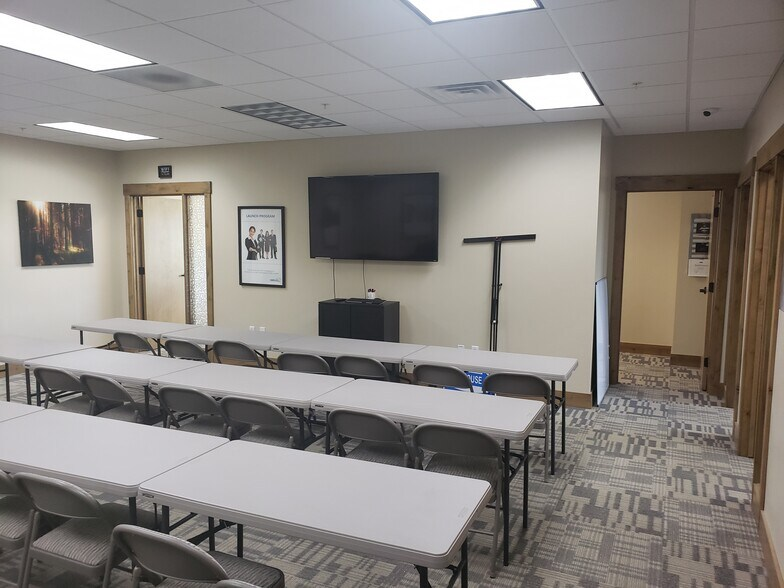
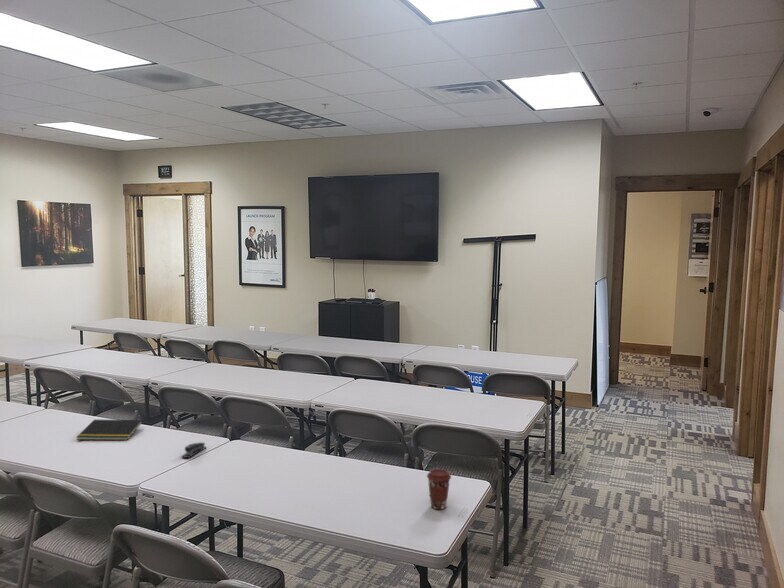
+ stapler (194, 447)
+ coffee cup (438, 489)
+ notepad (110, 429)
